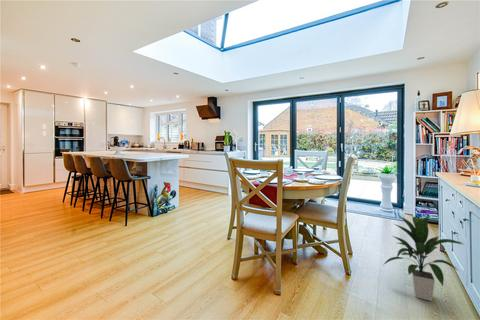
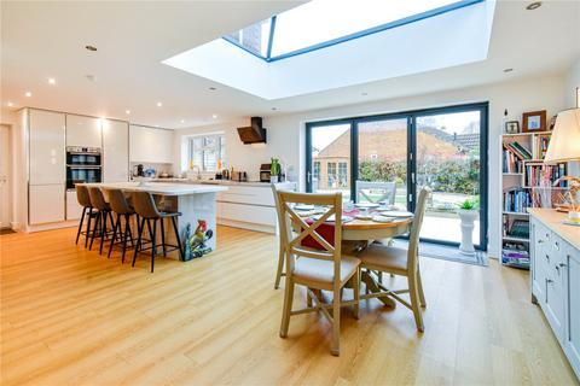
- indoor plant (418, 253)
